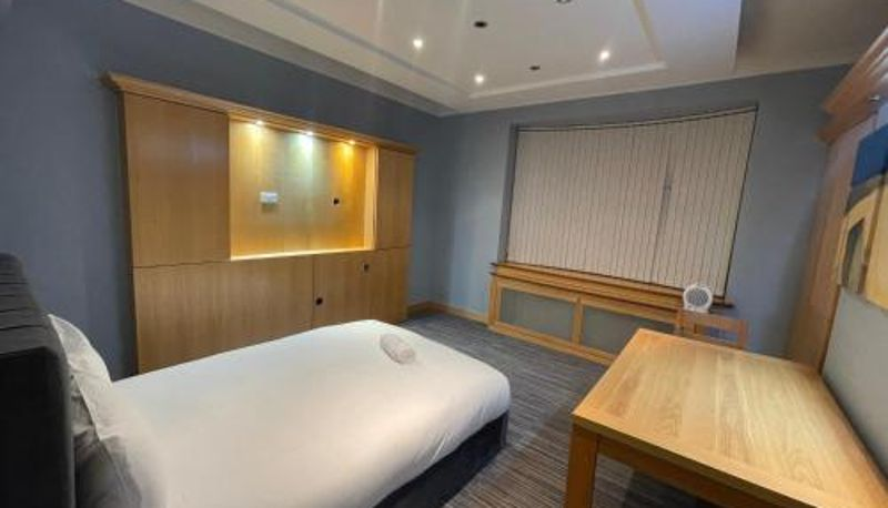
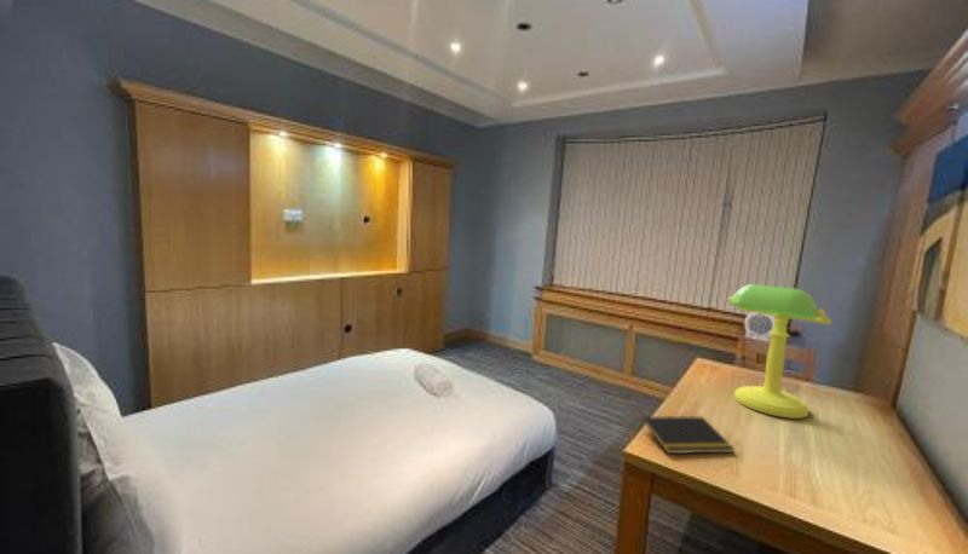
+ notepad (686, 433)
+ desk lamp (772, 347)
